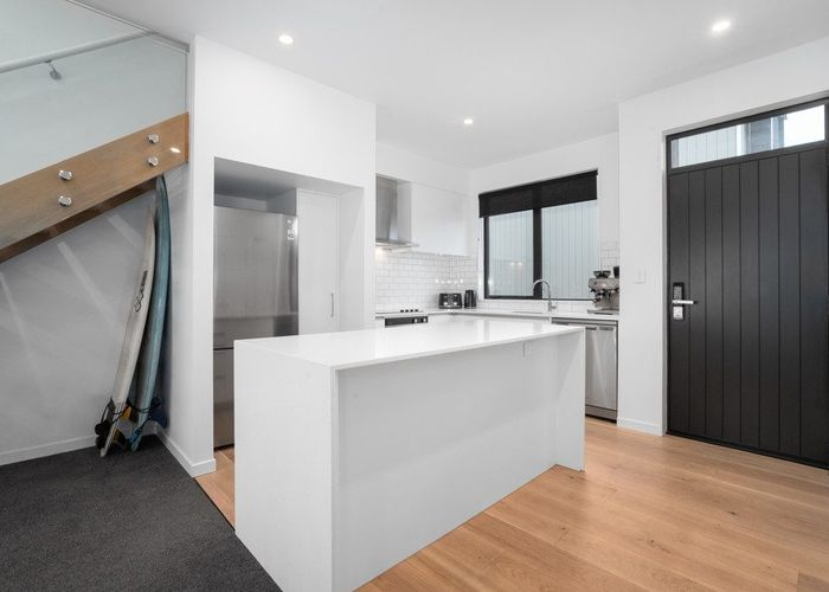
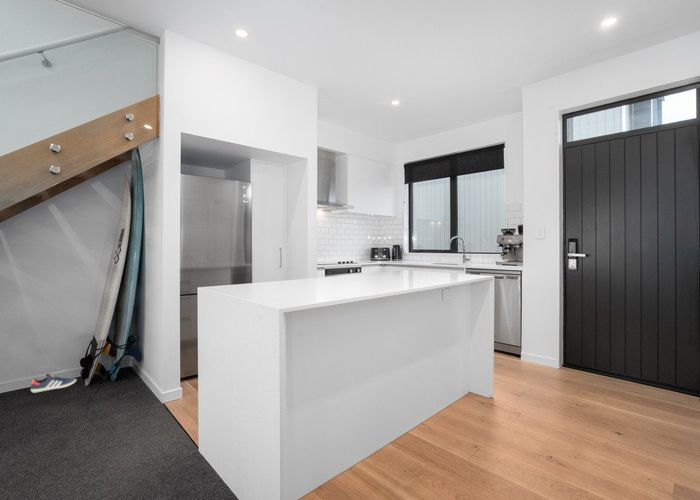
+ sneaker (54, 380)
